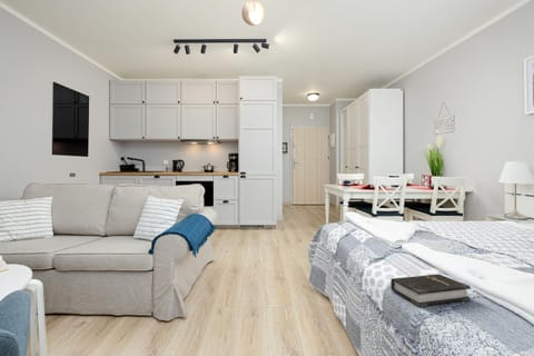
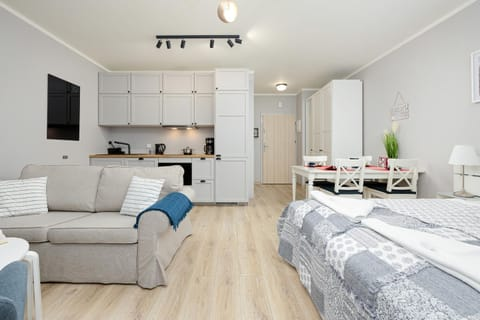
- hardback book (428, 288)
